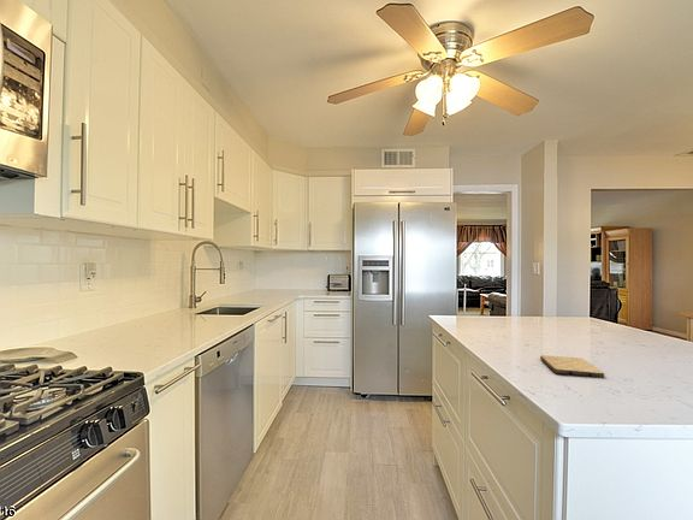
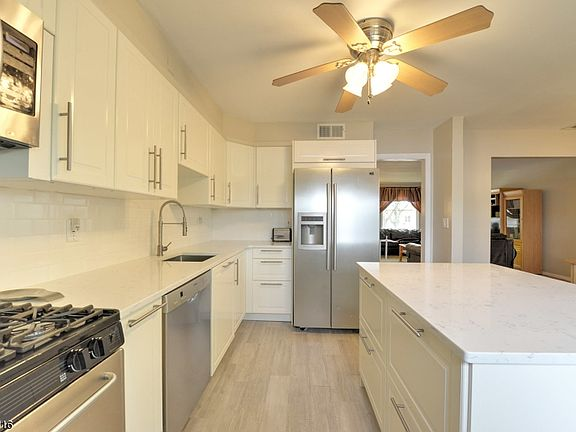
- cutting board (569, 365)
